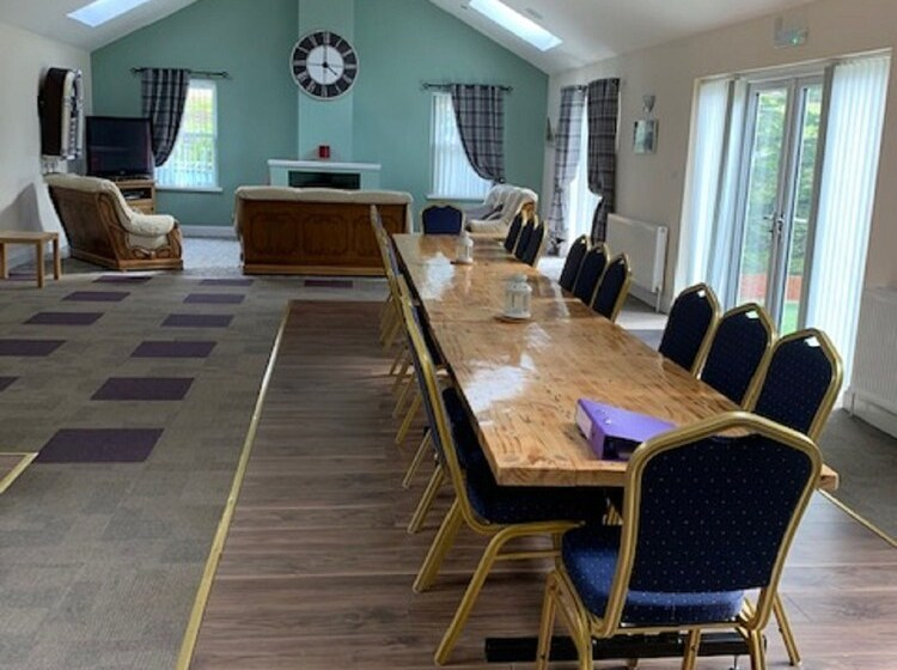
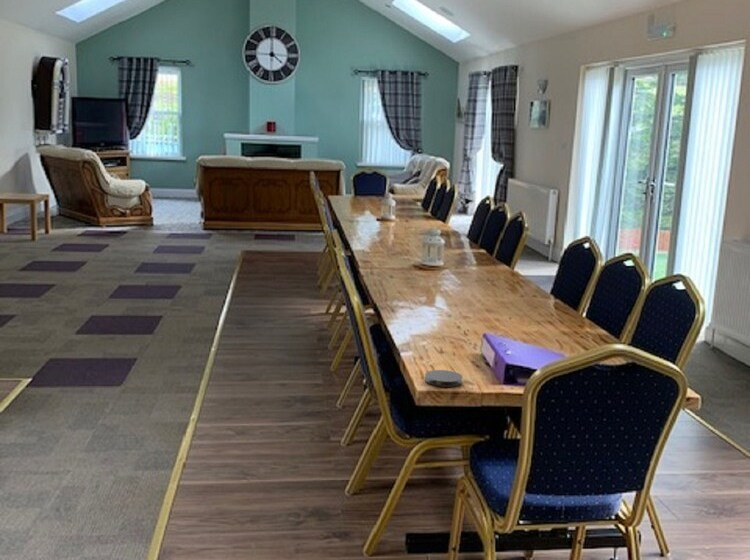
+ coaster (443, 378)
